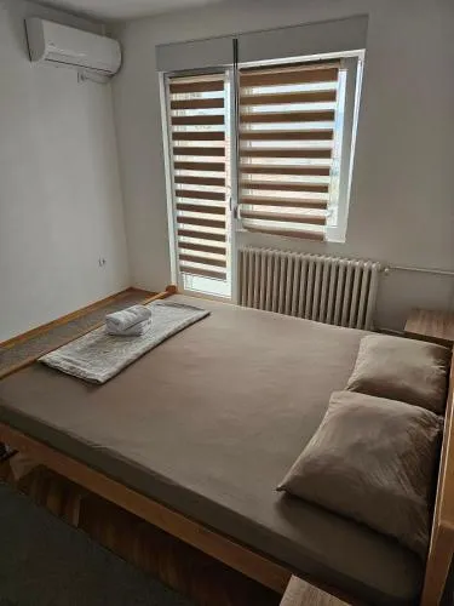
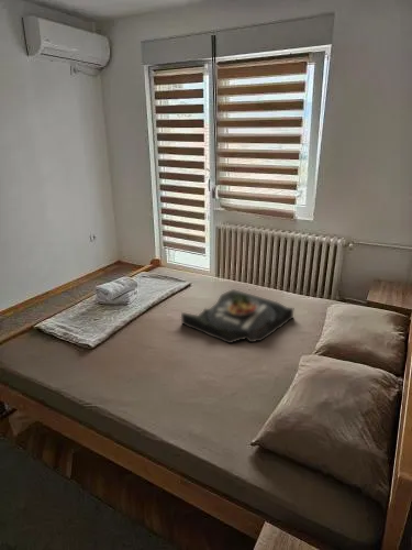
+ serving tray (238, 308)
